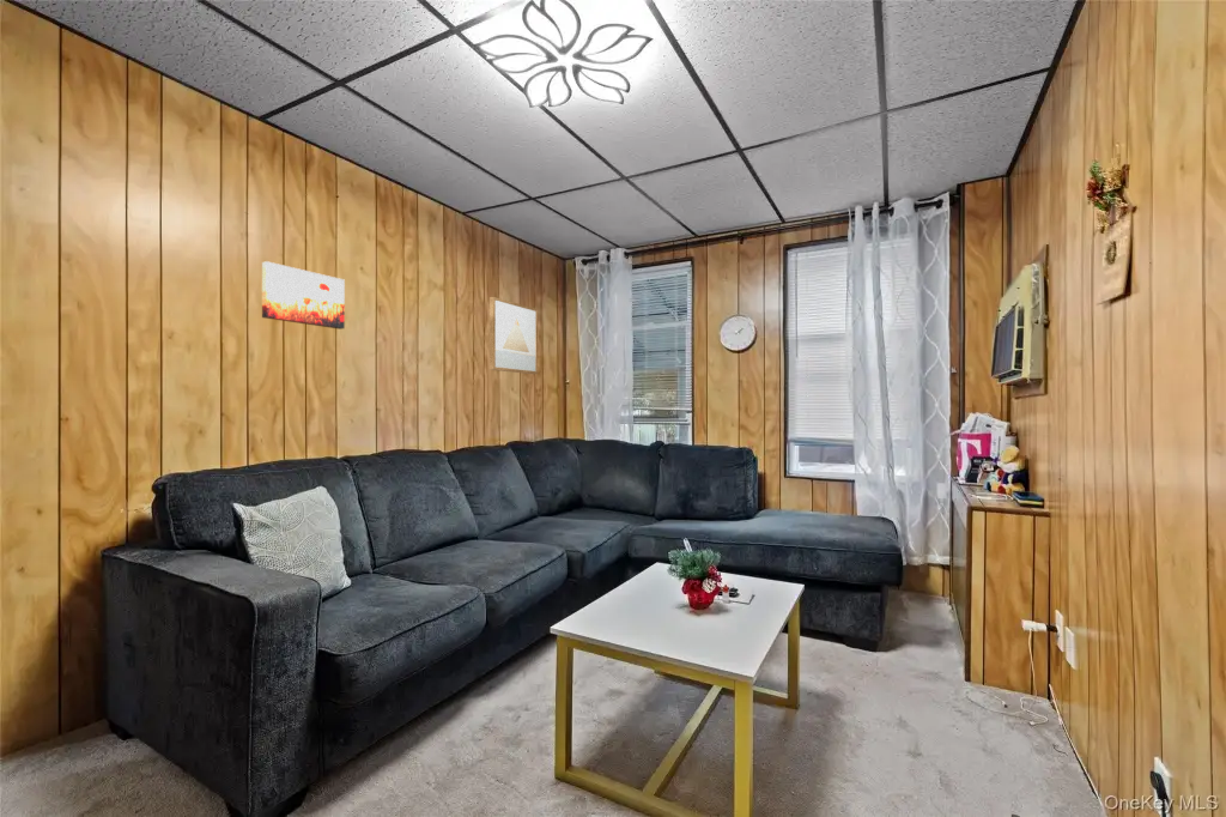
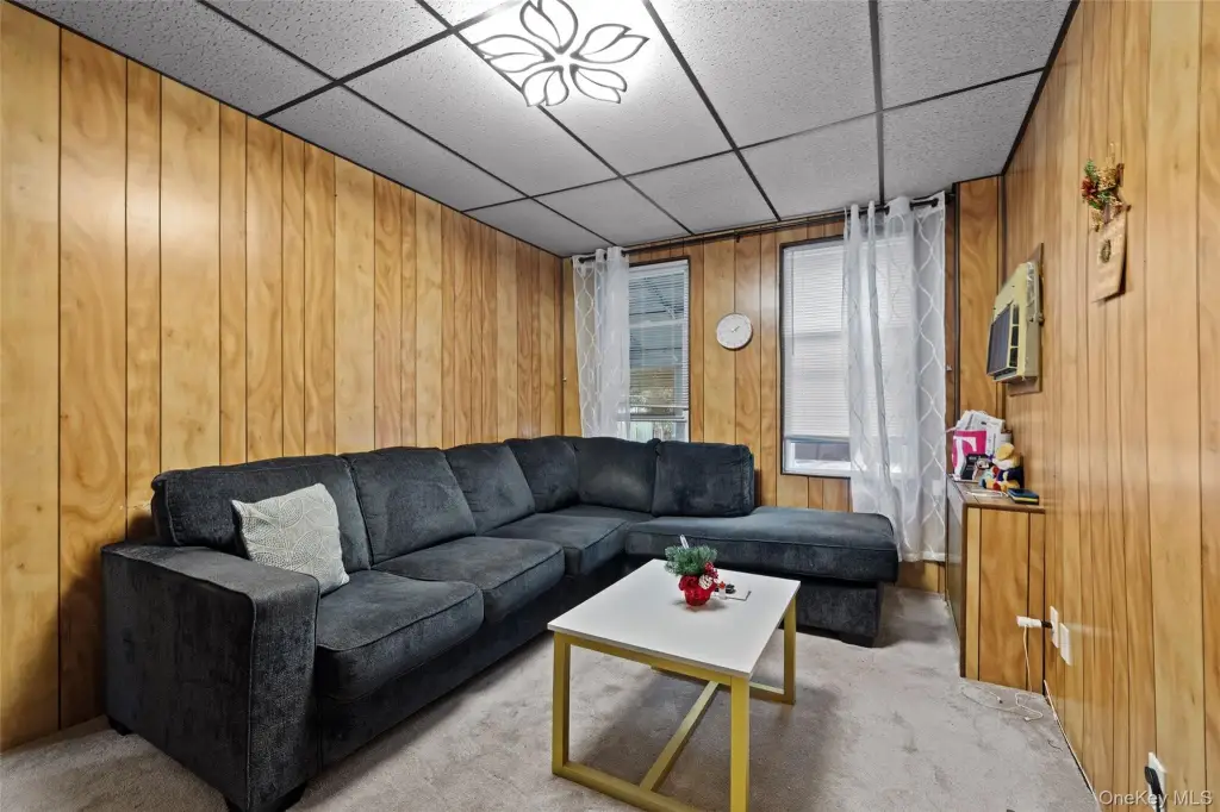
- wall art (514, 337)
- wall art (305, 297)
